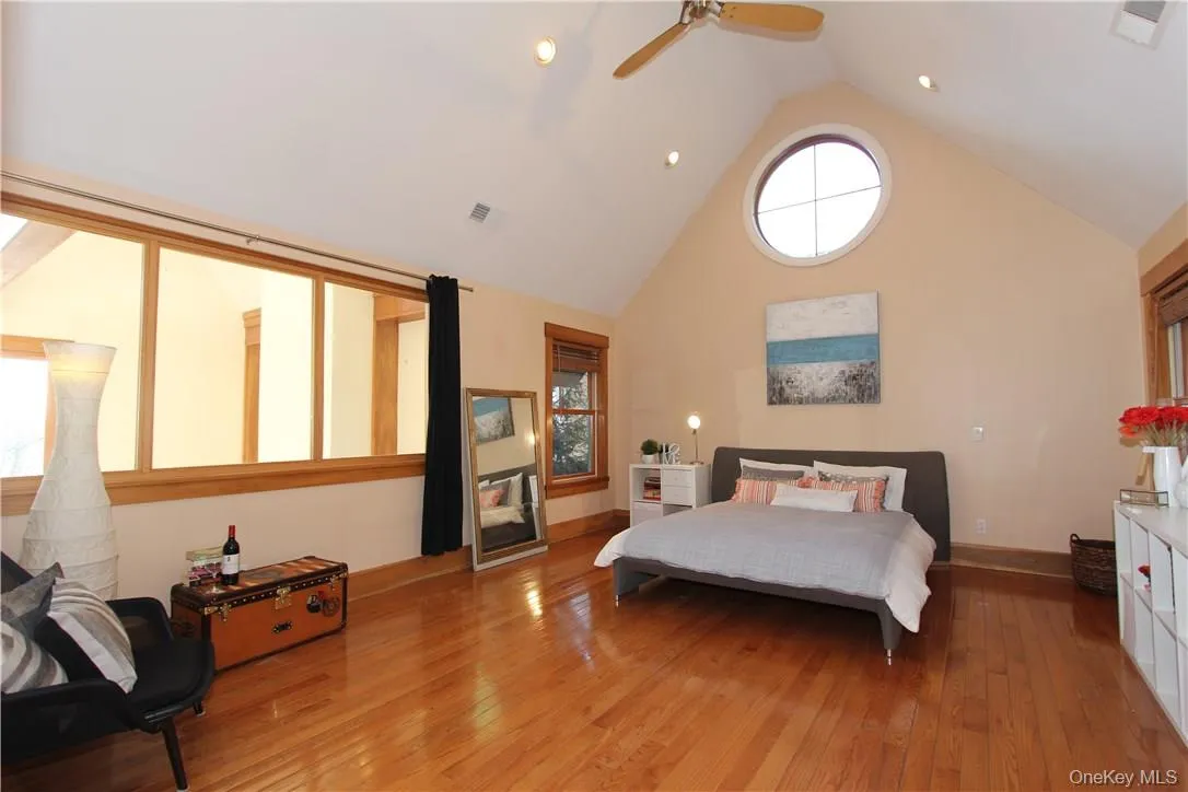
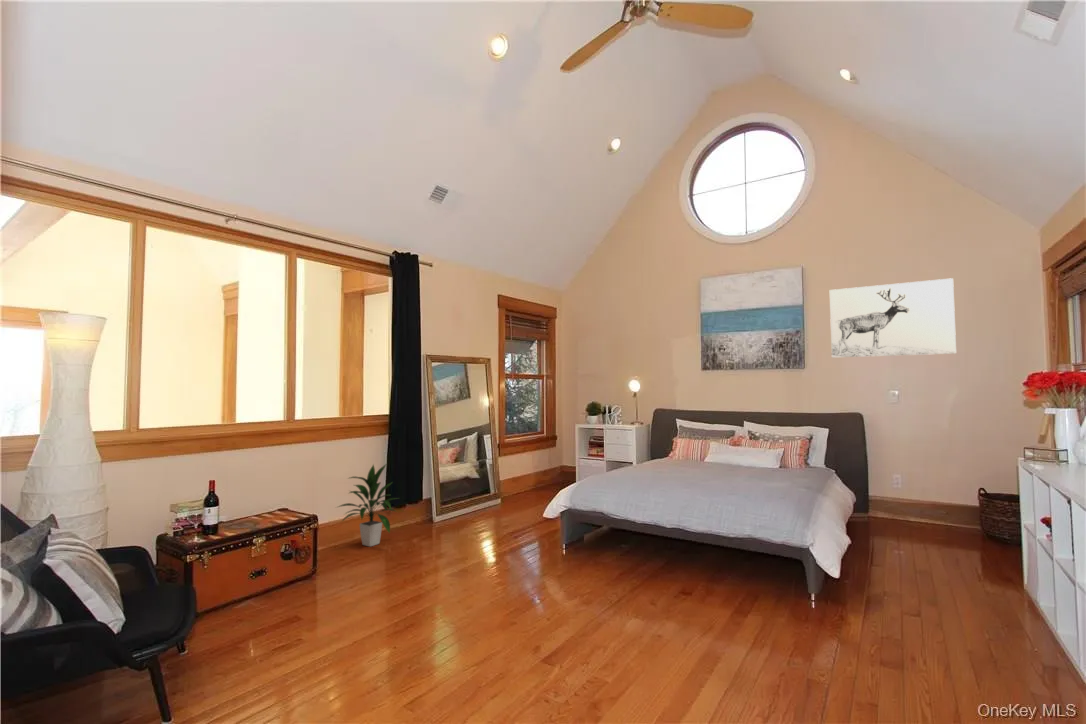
+ wall art (889, 320)
+ indoor plant (371, 505)
